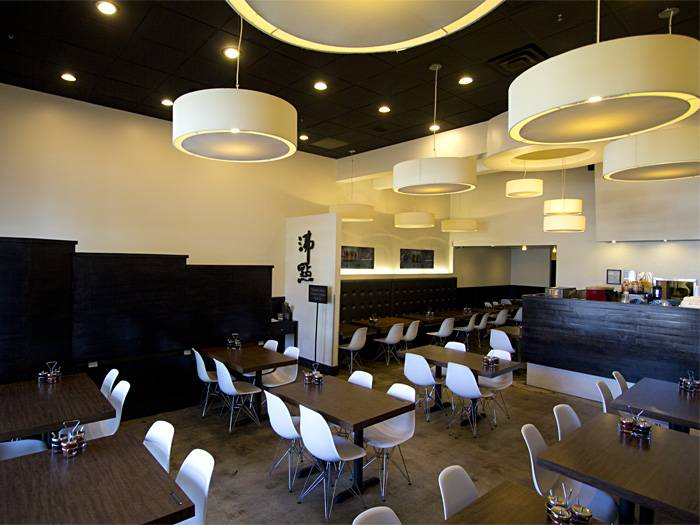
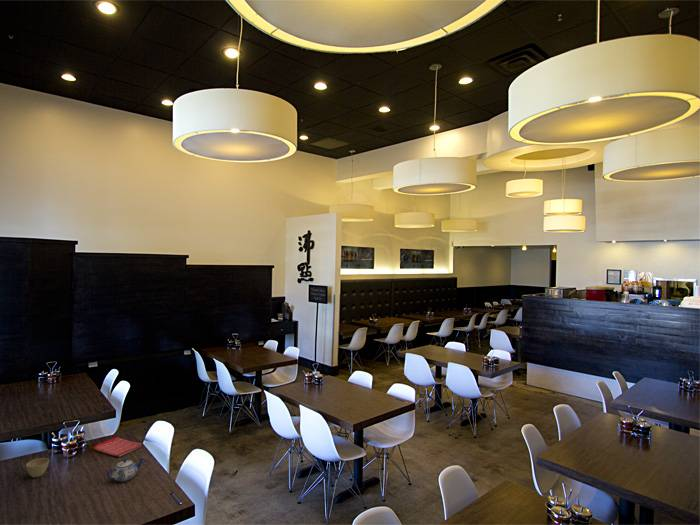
+ flower pot (37, 468)
+ teapot (126, 467)
+ dish towel (117, 446)
